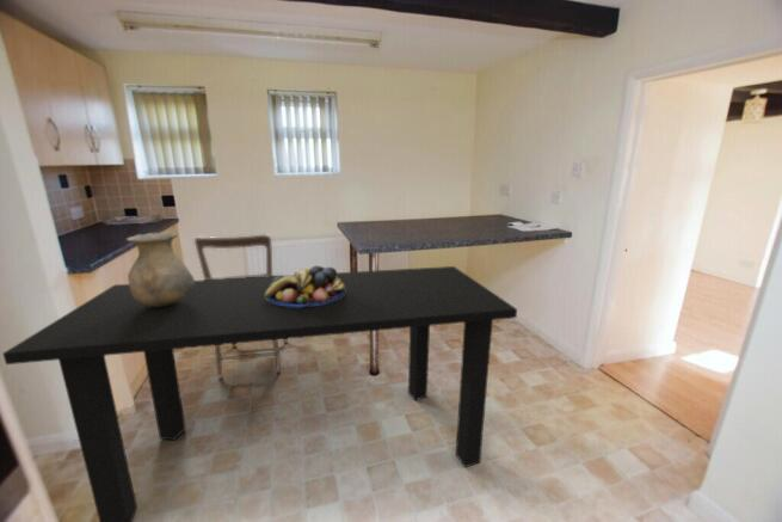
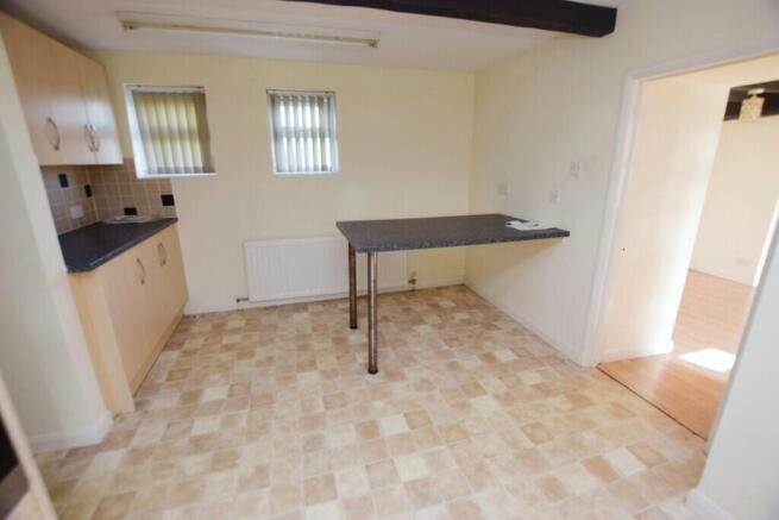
- chair (245, 277)
- fruit bowl (306, 281)
- vase (159, 270)
- dining table (301, 337)
